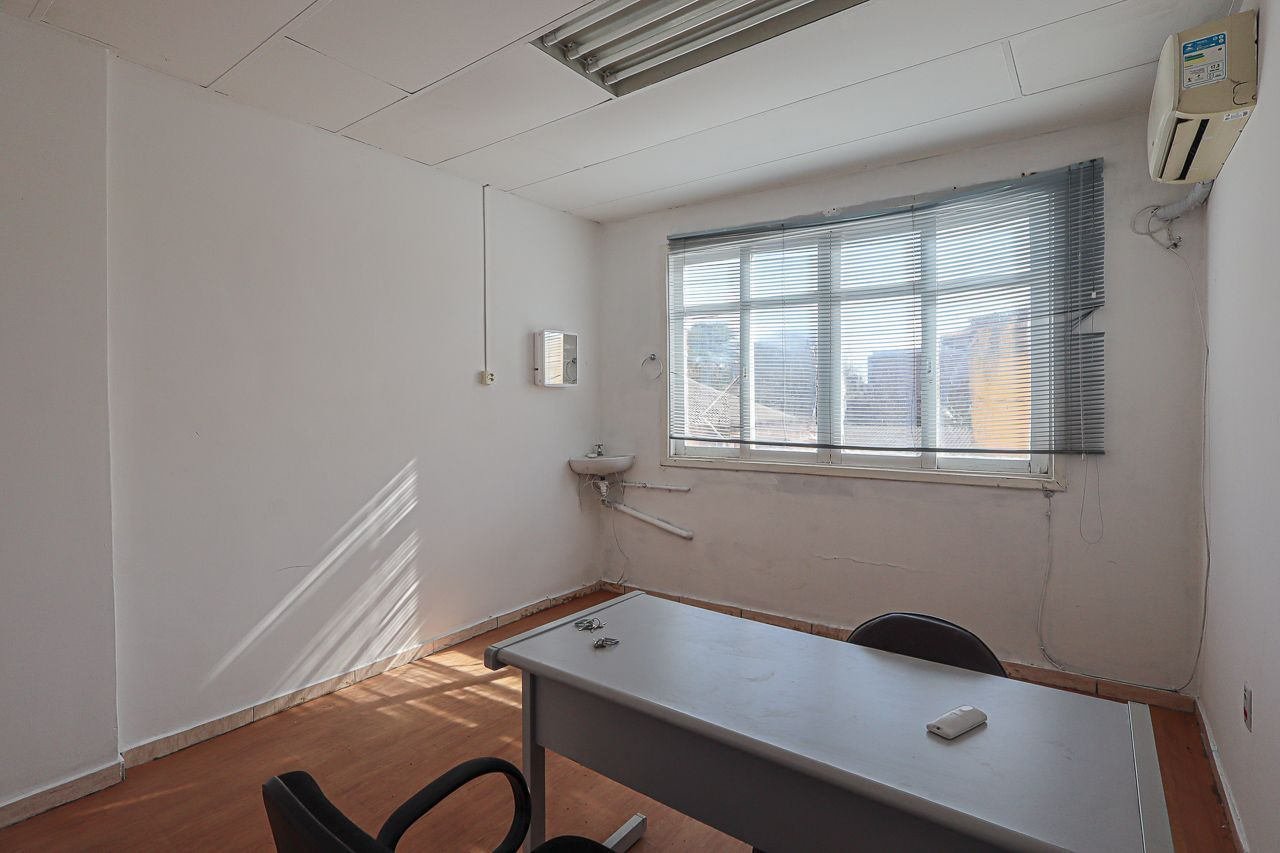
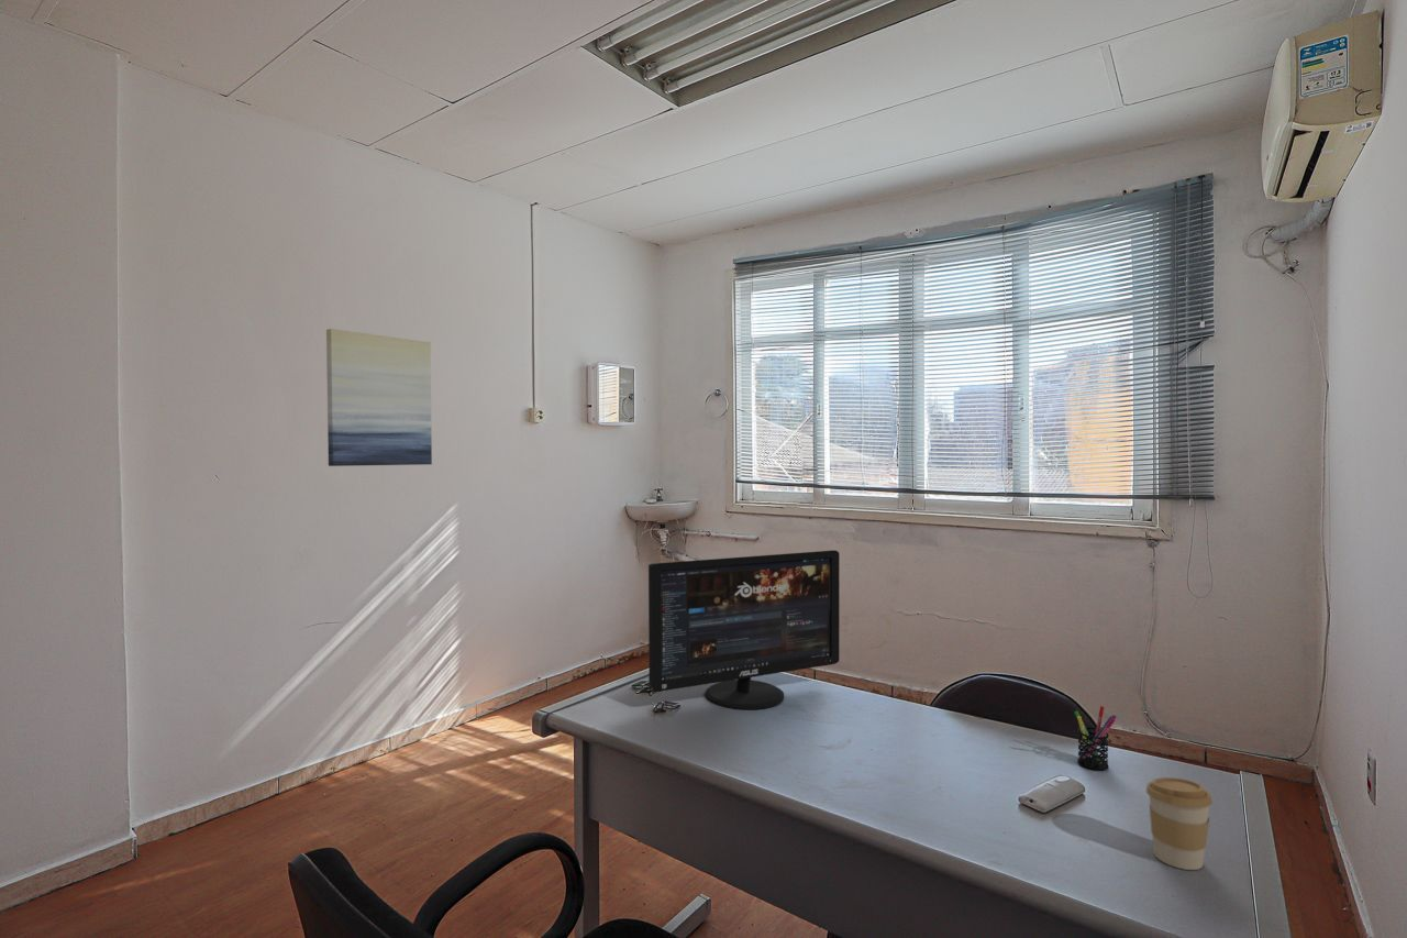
+ coffee cup (1177, 819)
+ computer monitor (744, 625)
+ wall art (381, 400)
+ pen holder (1090, 735)
